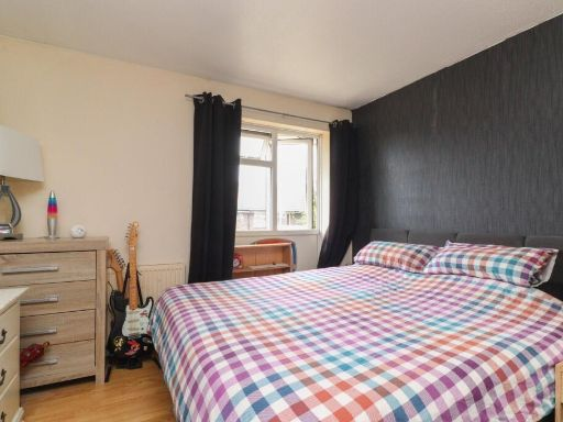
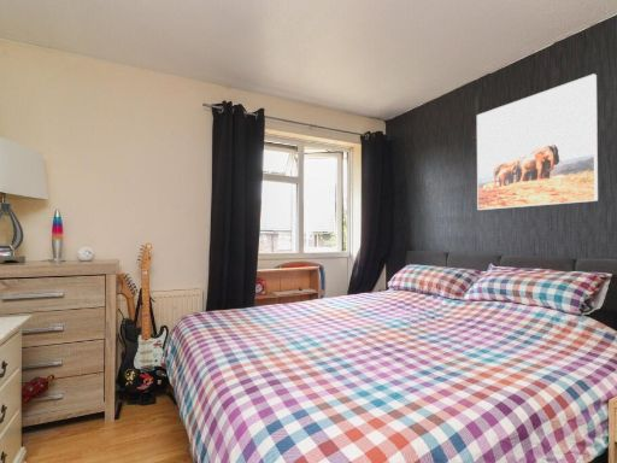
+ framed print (528, 151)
